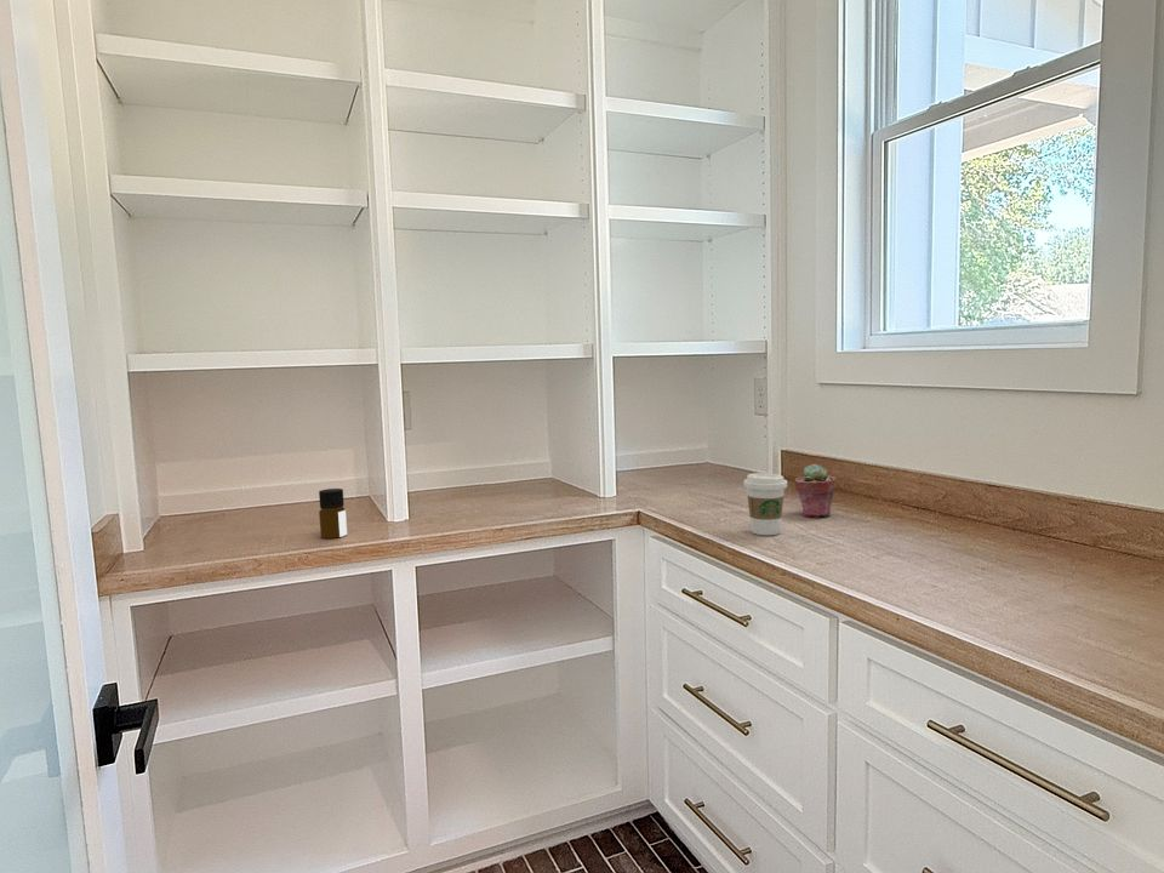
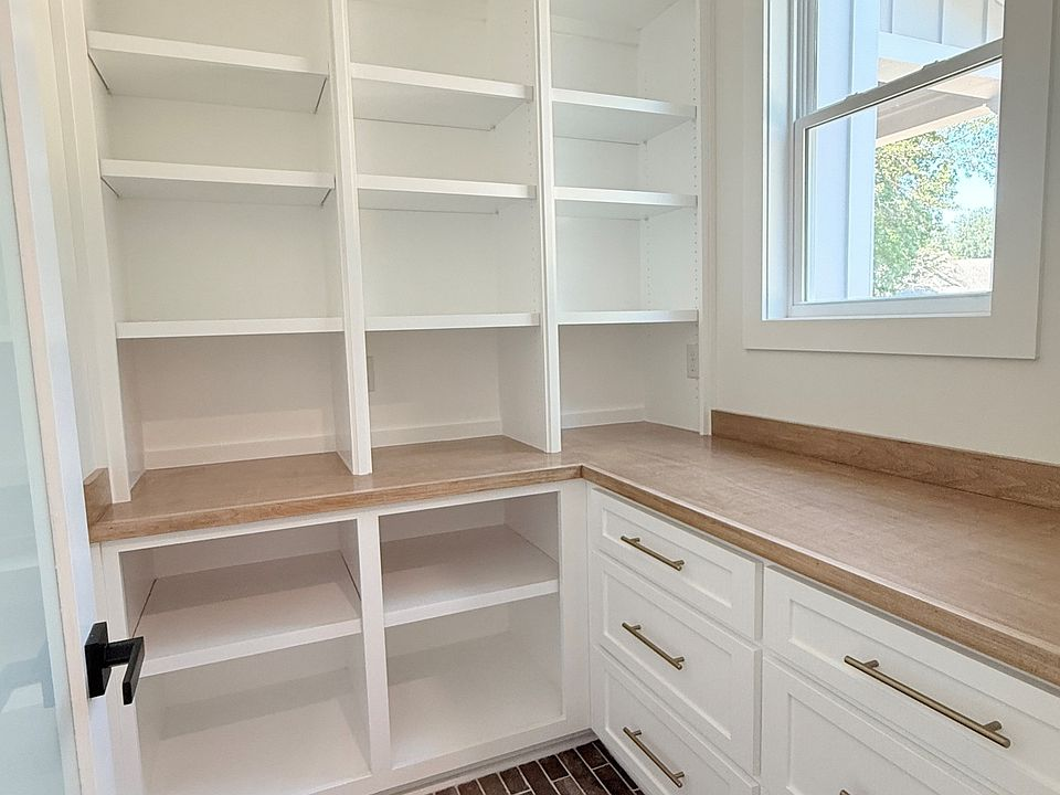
- bottle (332, 513)
- potted succulent (815, 489)
- coffee cup (765, 503)
